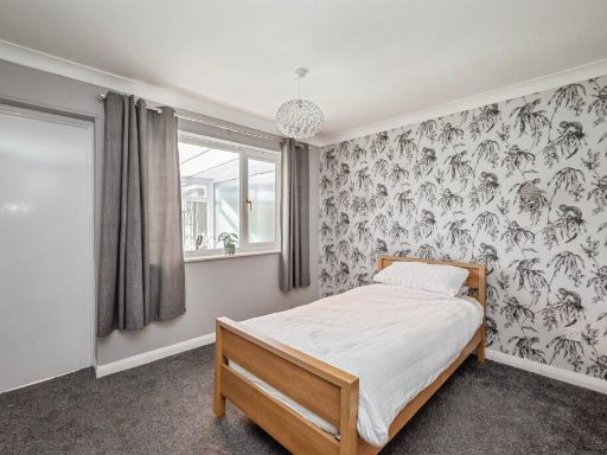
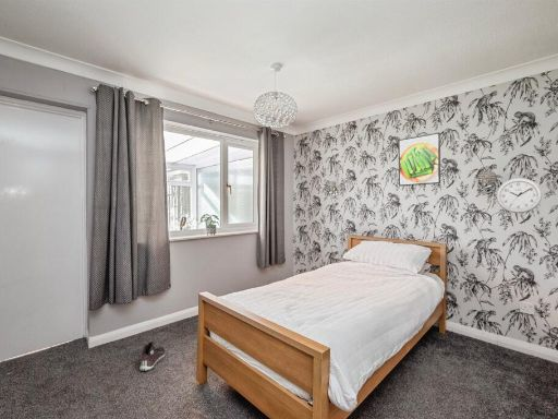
+ wall clock (518, 195)
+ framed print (418, 160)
+ sneaker (154, 350)
